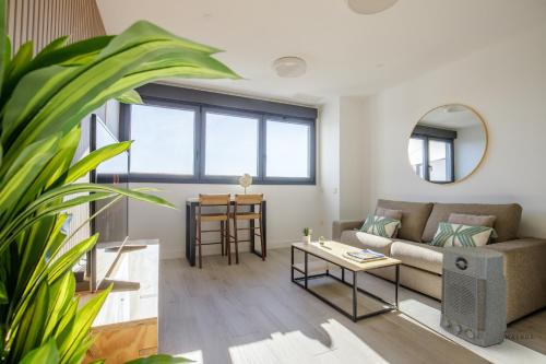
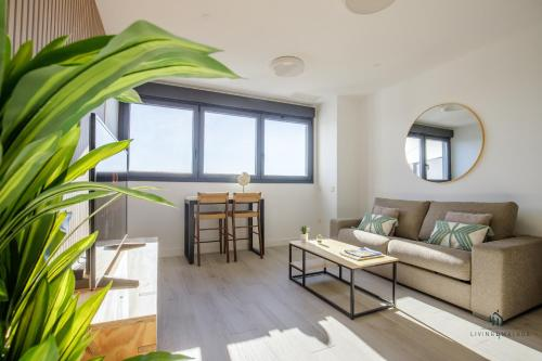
- air purifier (473, 290)
